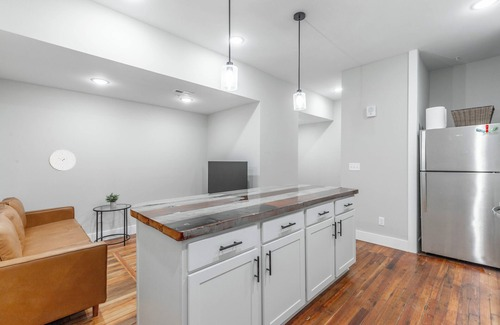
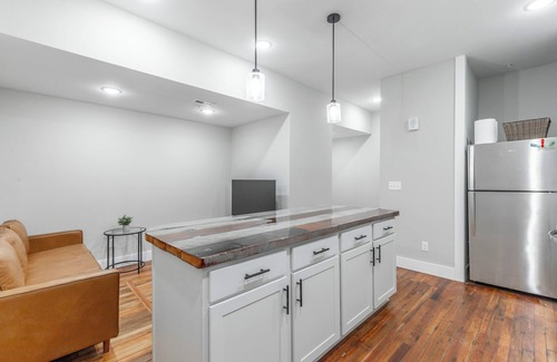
- wall clock (62, 160)
